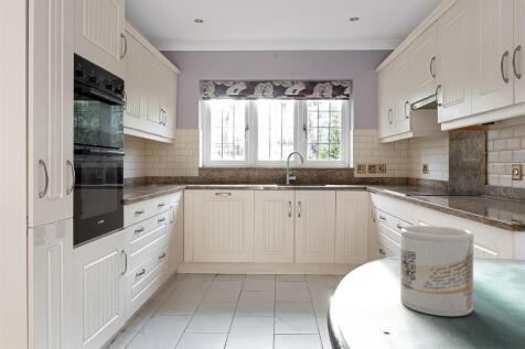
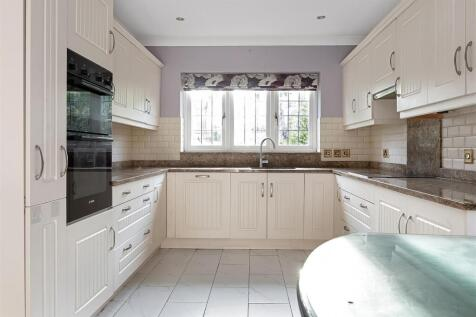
- mug (432, 265)
